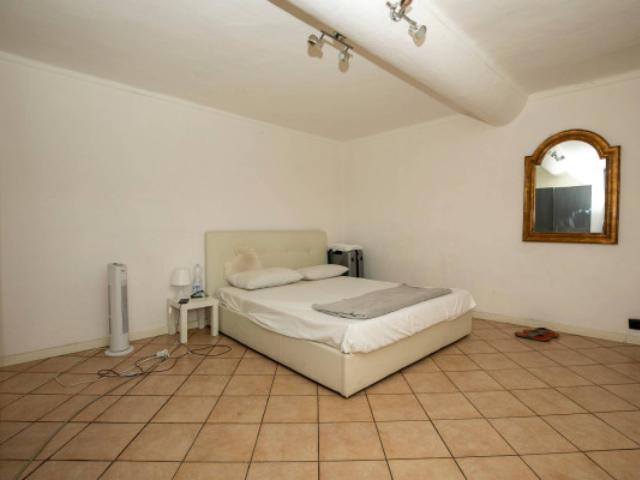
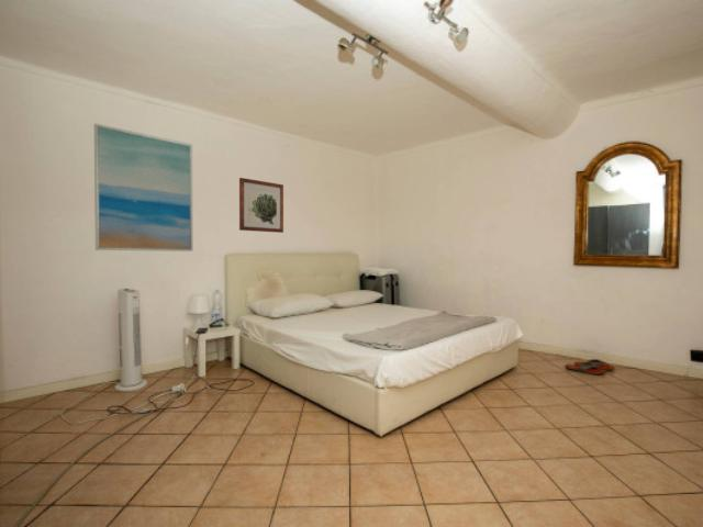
+ wall art (147, 192)
+ wall art (261, 206)
